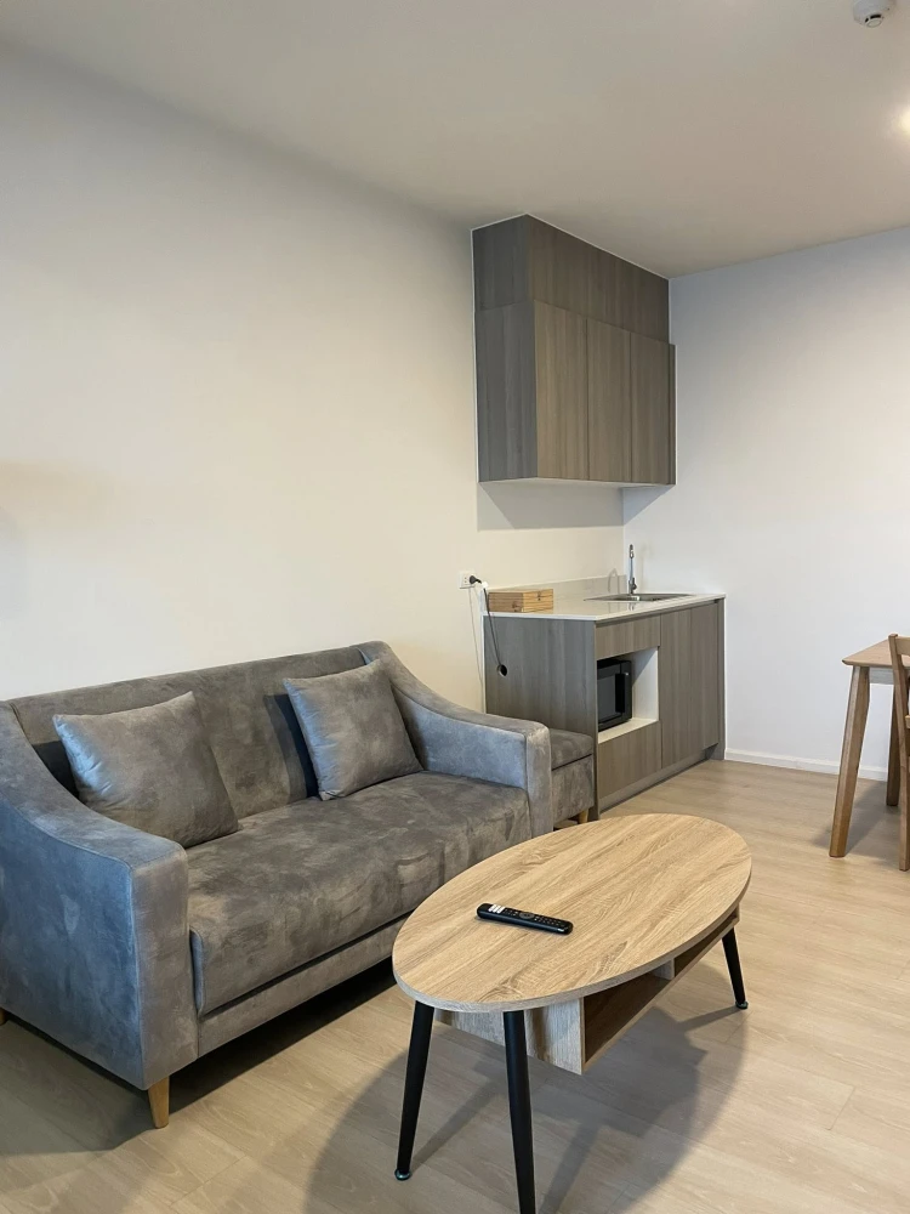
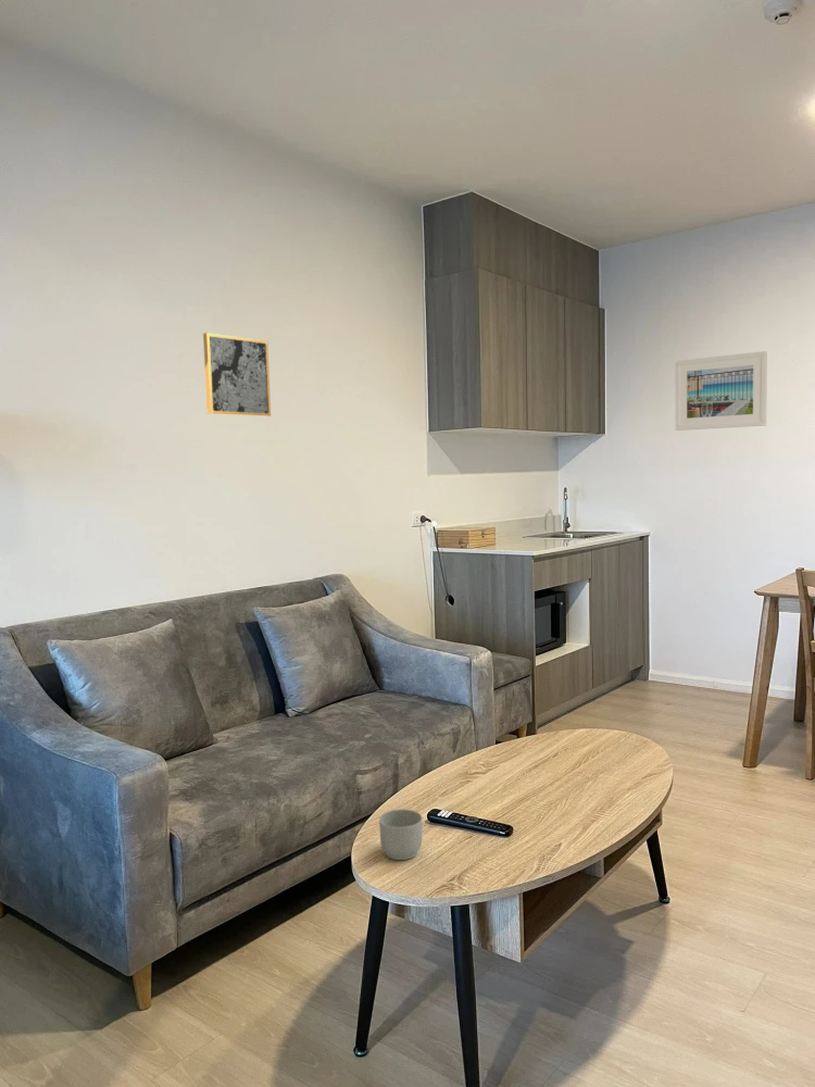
+ mug (403, 833)
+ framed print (719, 391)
+ wall art (238, 376)
